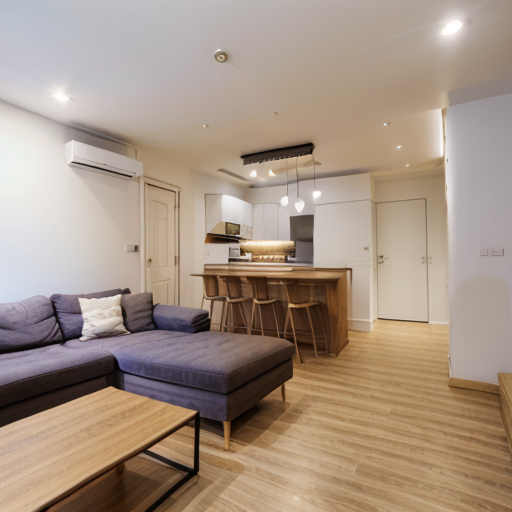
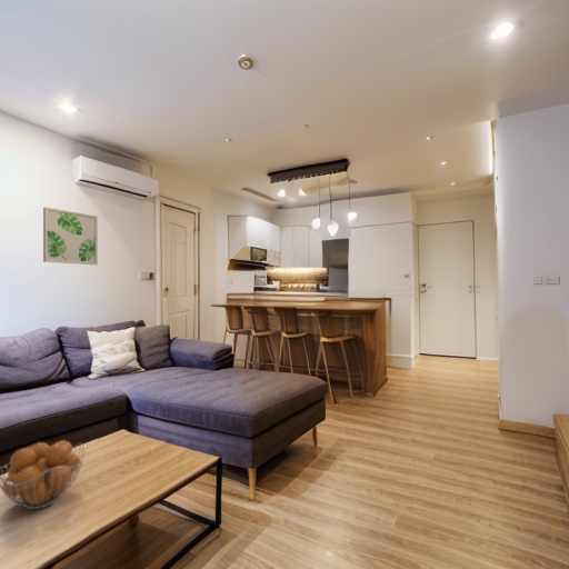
+ wall art (71, 237)
+ fruit basket (42, 472)
